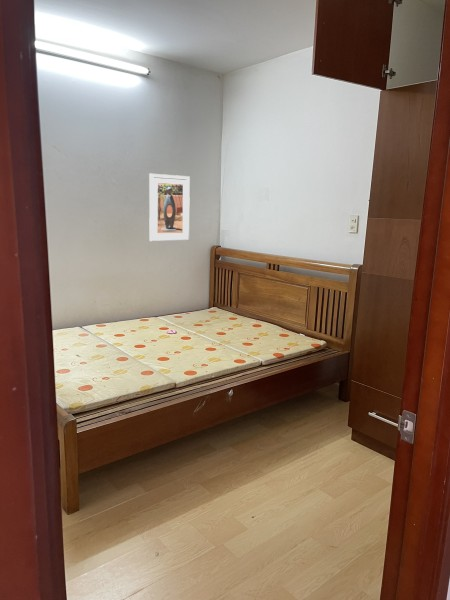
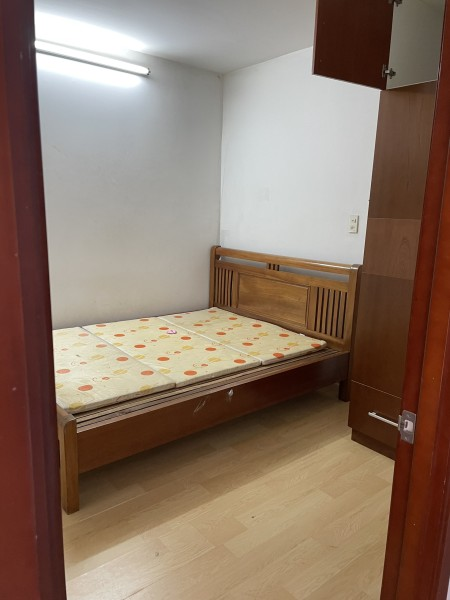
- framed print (169, 208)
